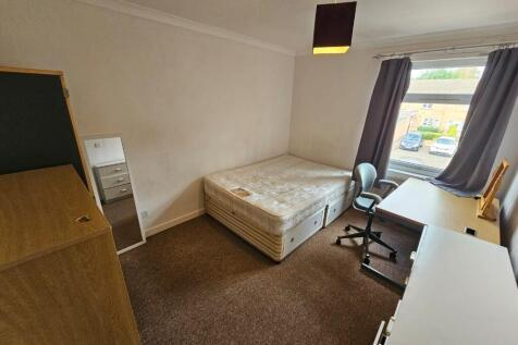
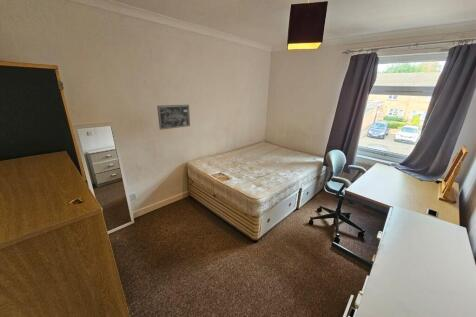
+ wall art (174, 116)
